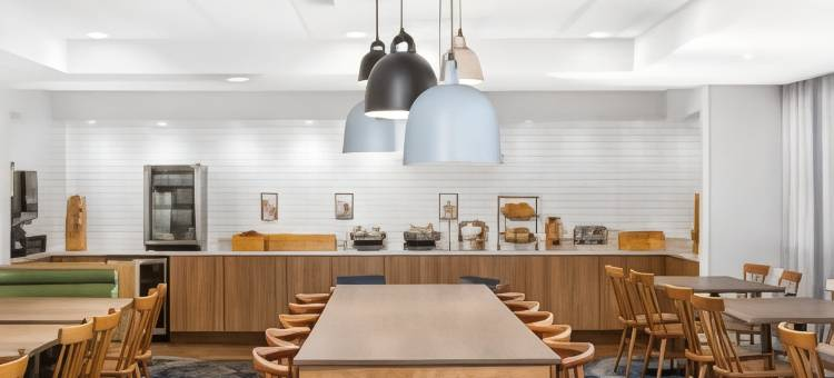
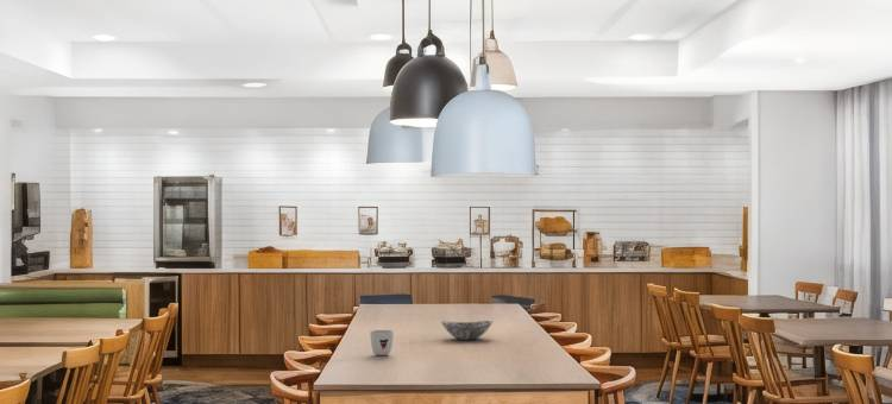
+ mug (381, 342)
+ decorative bowl (466, 329)
